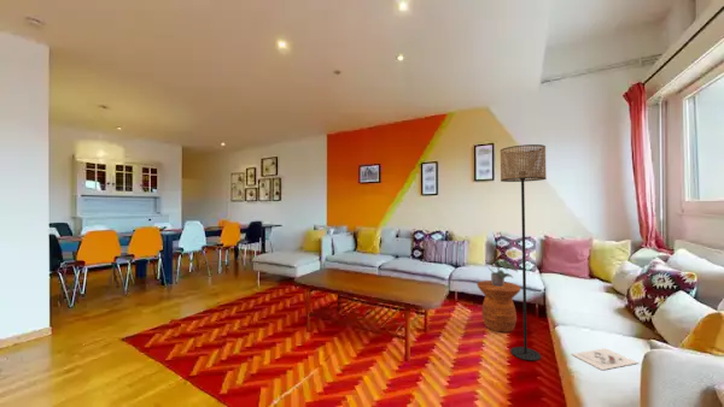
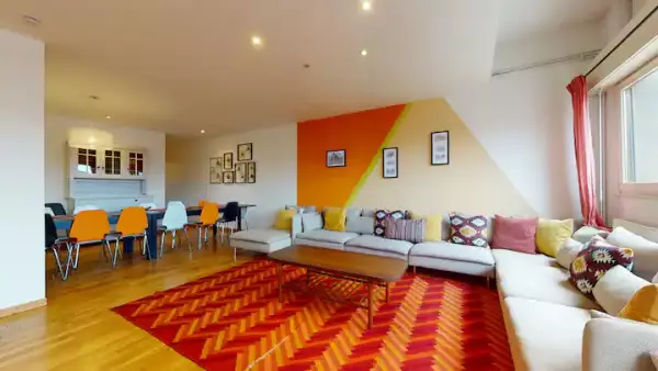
- architectural model (603, 356)
- floor lamp (524, 250)
- side table (498, 306)
- potted plant (500, 272)
